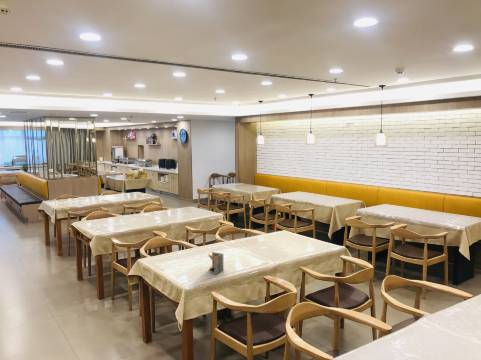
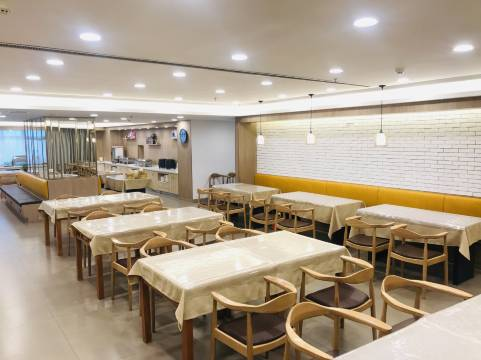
- napkin holder (213, 261)
